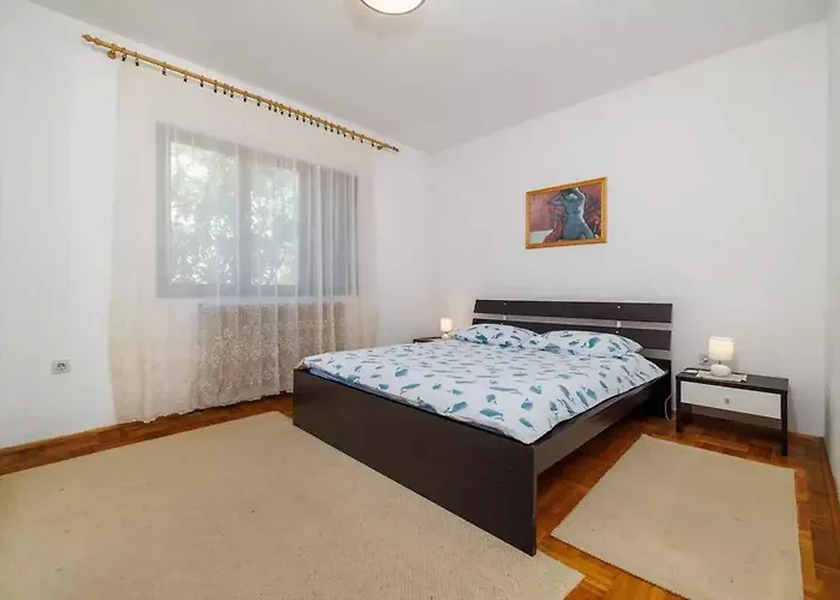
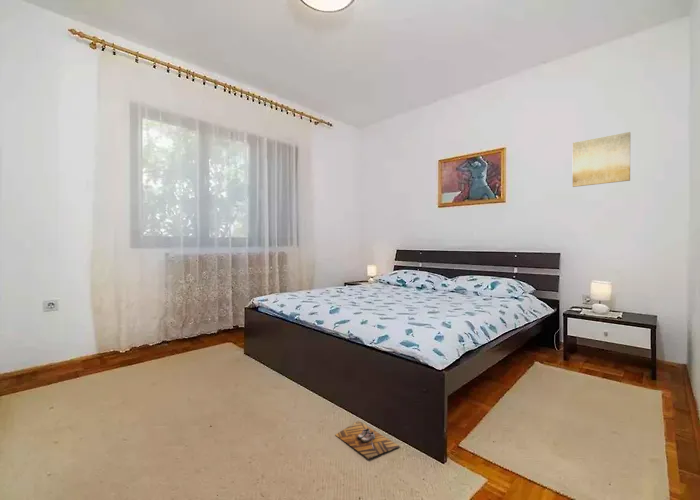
+ wall art (600, 160)
+ shoe (365, 436)
